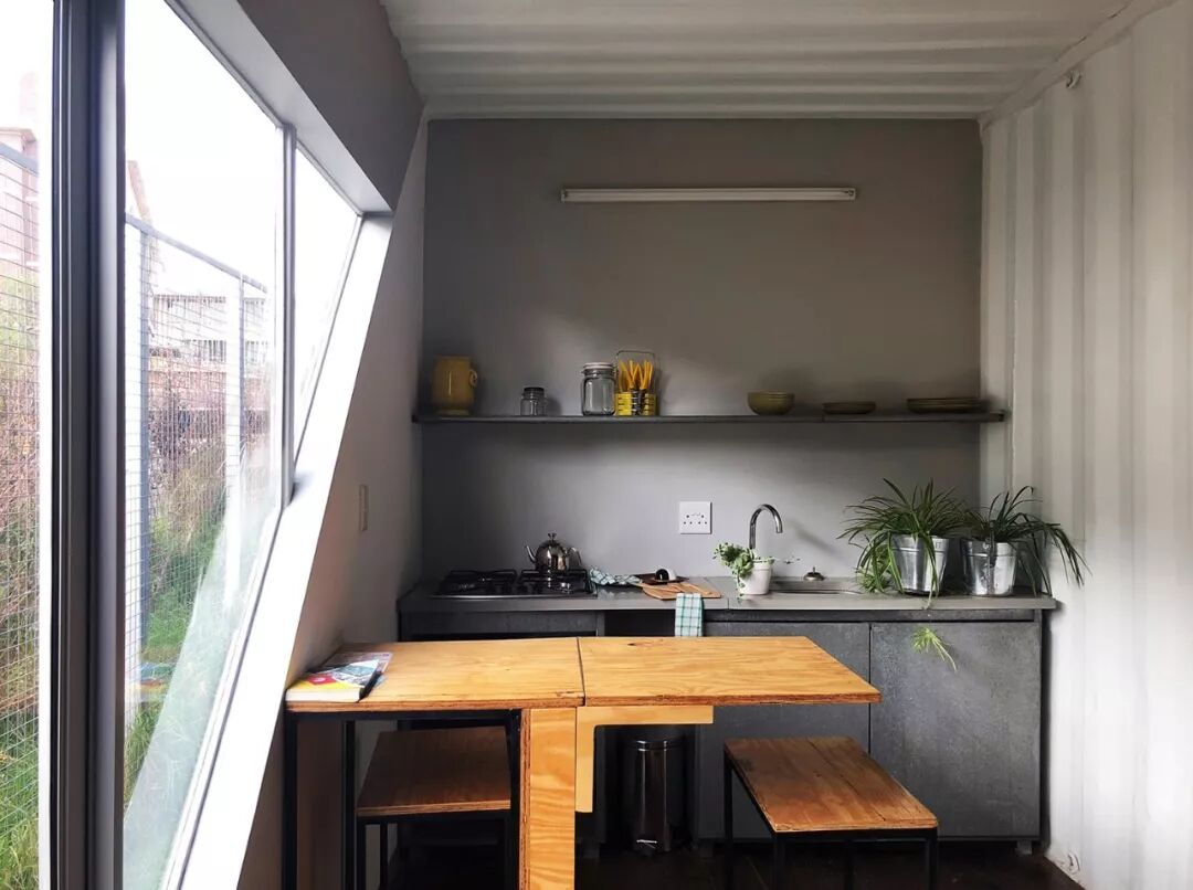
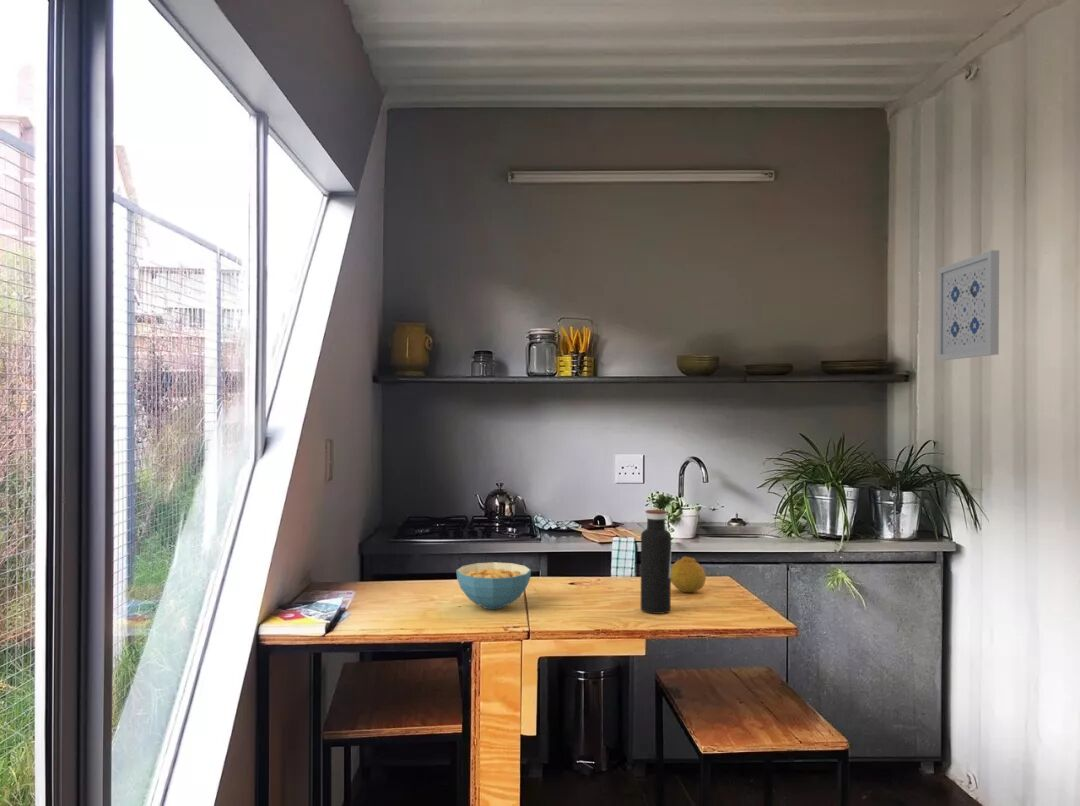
+ fruit (687, 574)
+ water bottle (655, 560)
+ cereal bowl (493, 588)
+ wall art (966, 308)
